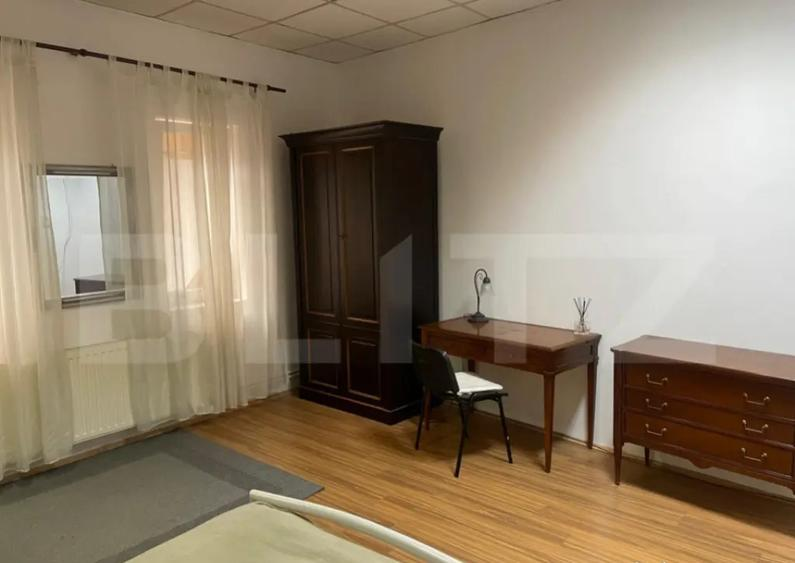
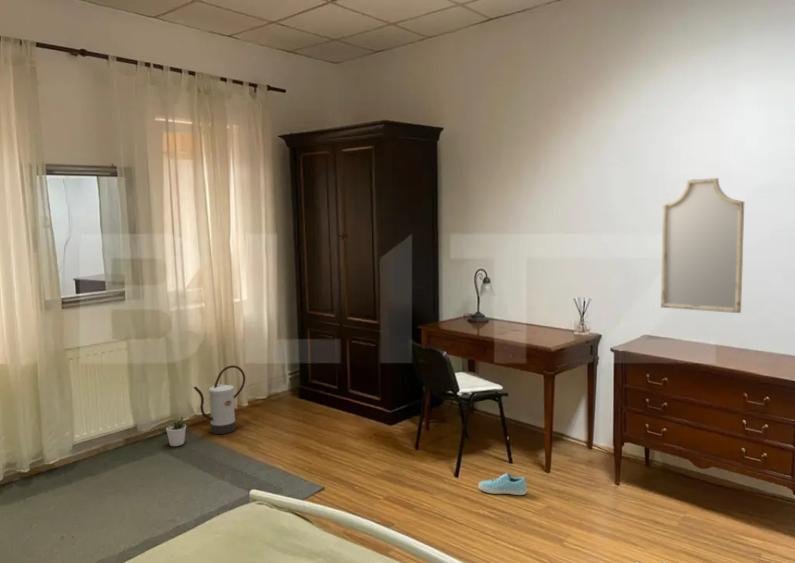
+ potted plant (176, 429)
+ sneaker (502, 481)
+ watering can (221, 399)
+ home mirror (700, 245)
